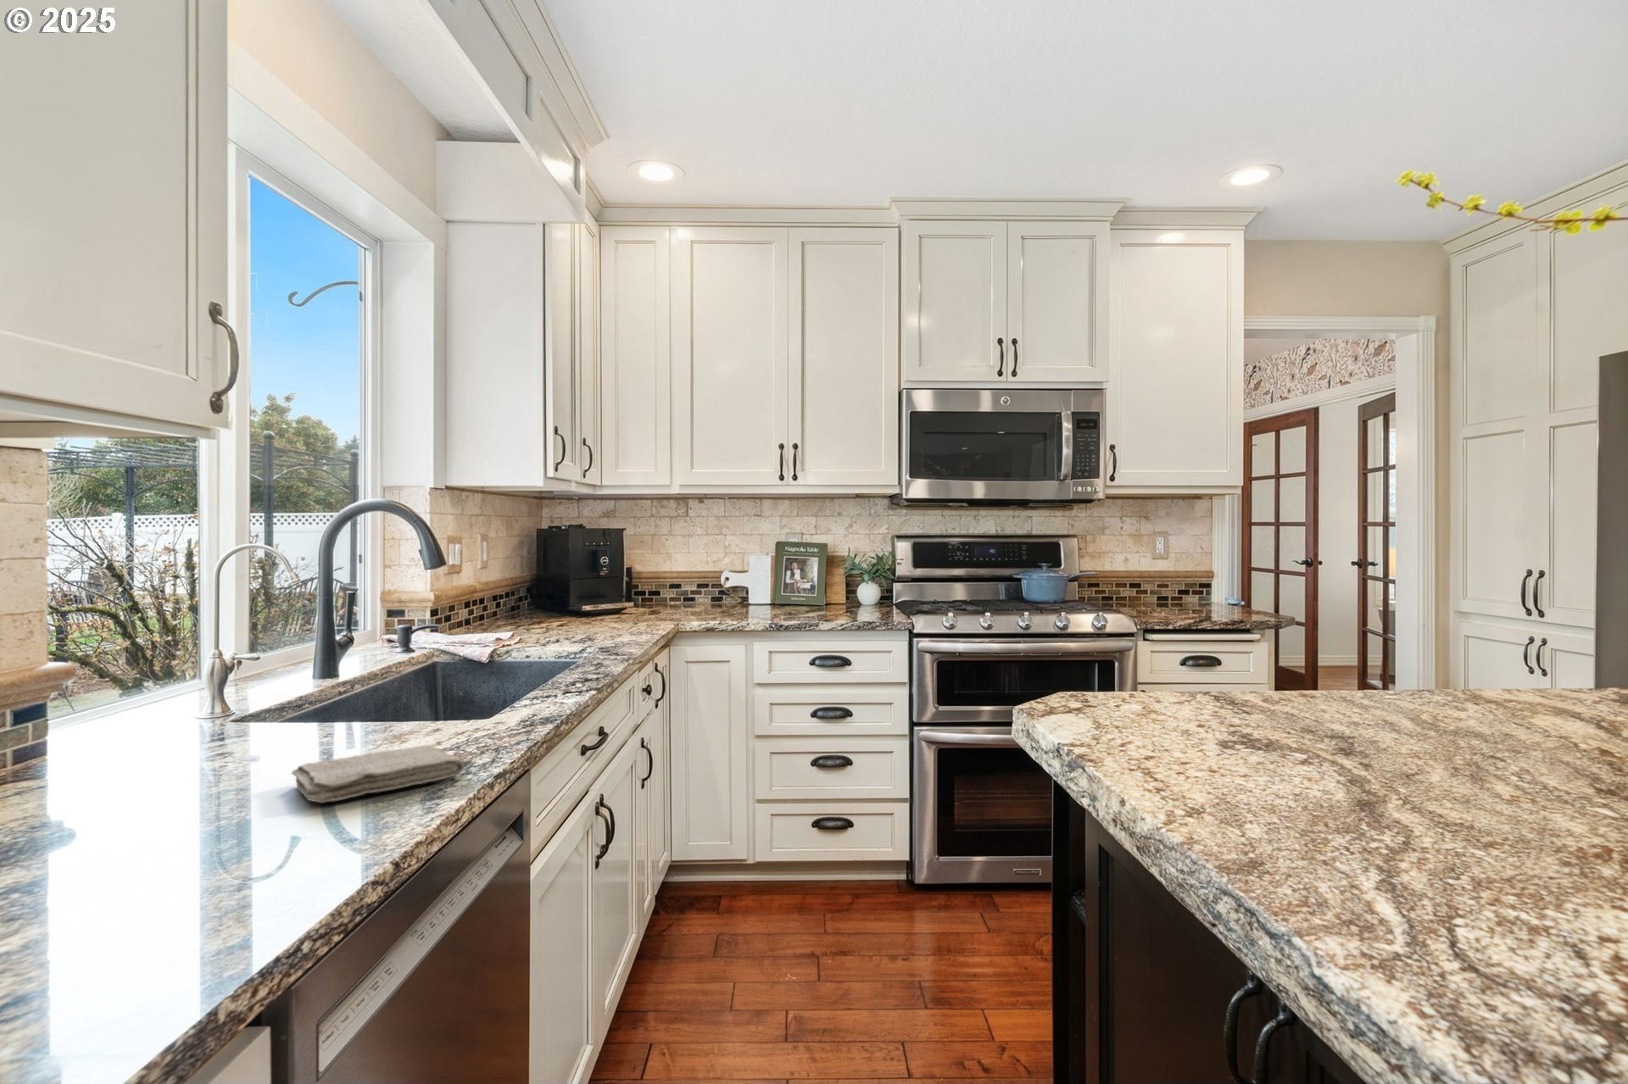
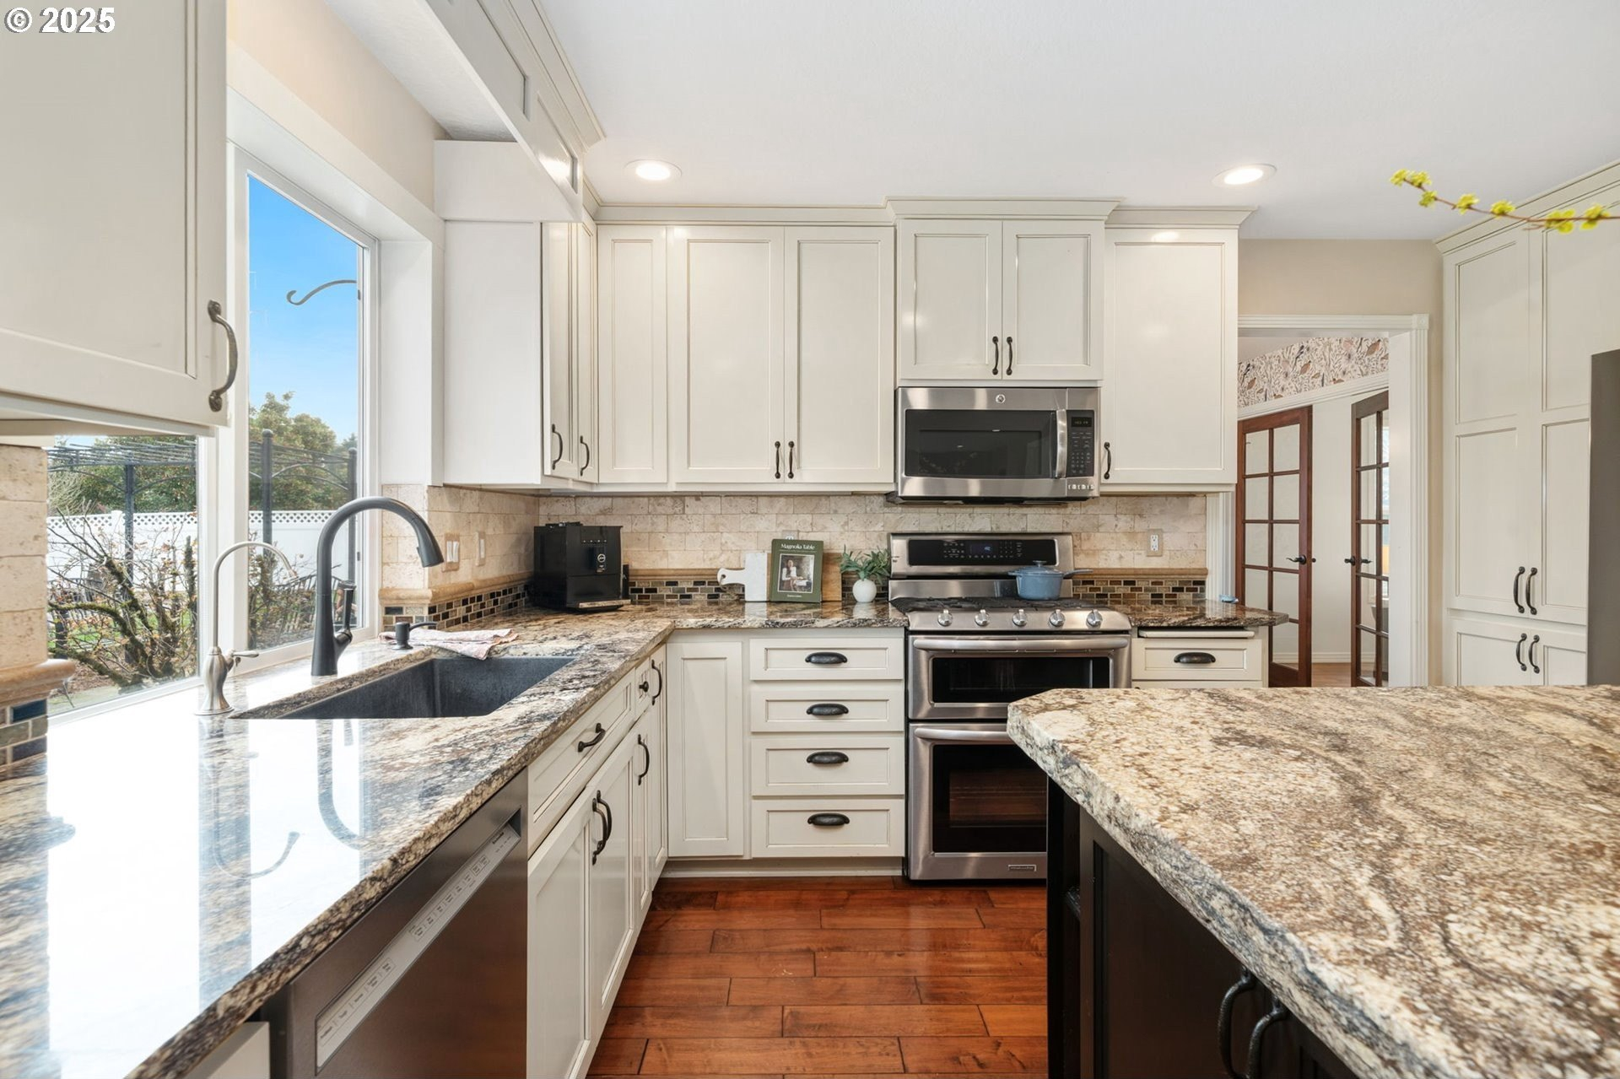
- washcloth (378, 769)
